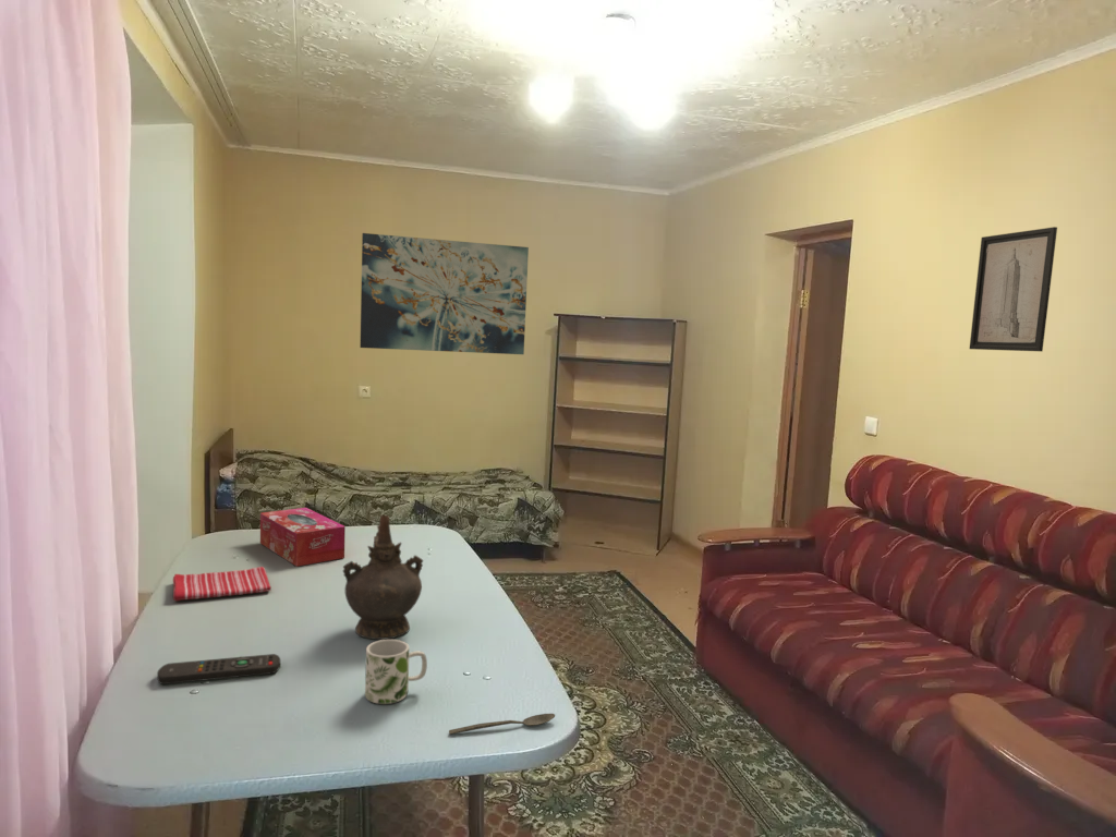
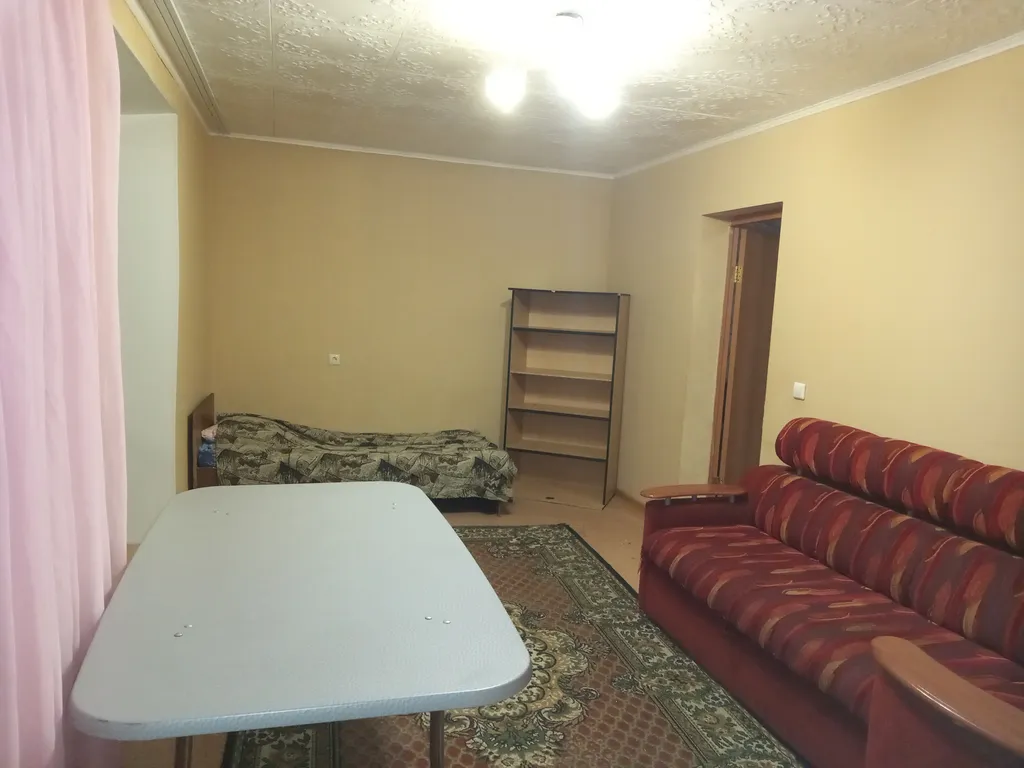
- mug (397, 669)
- wall art (1010, 291)
- dish towel (221, 582)
- tissue box (301, 534)
- ceremonial vessel (383, 571)
- wall art (446, 295)
- spoon (502, 723)
- remote control (220, 668)
